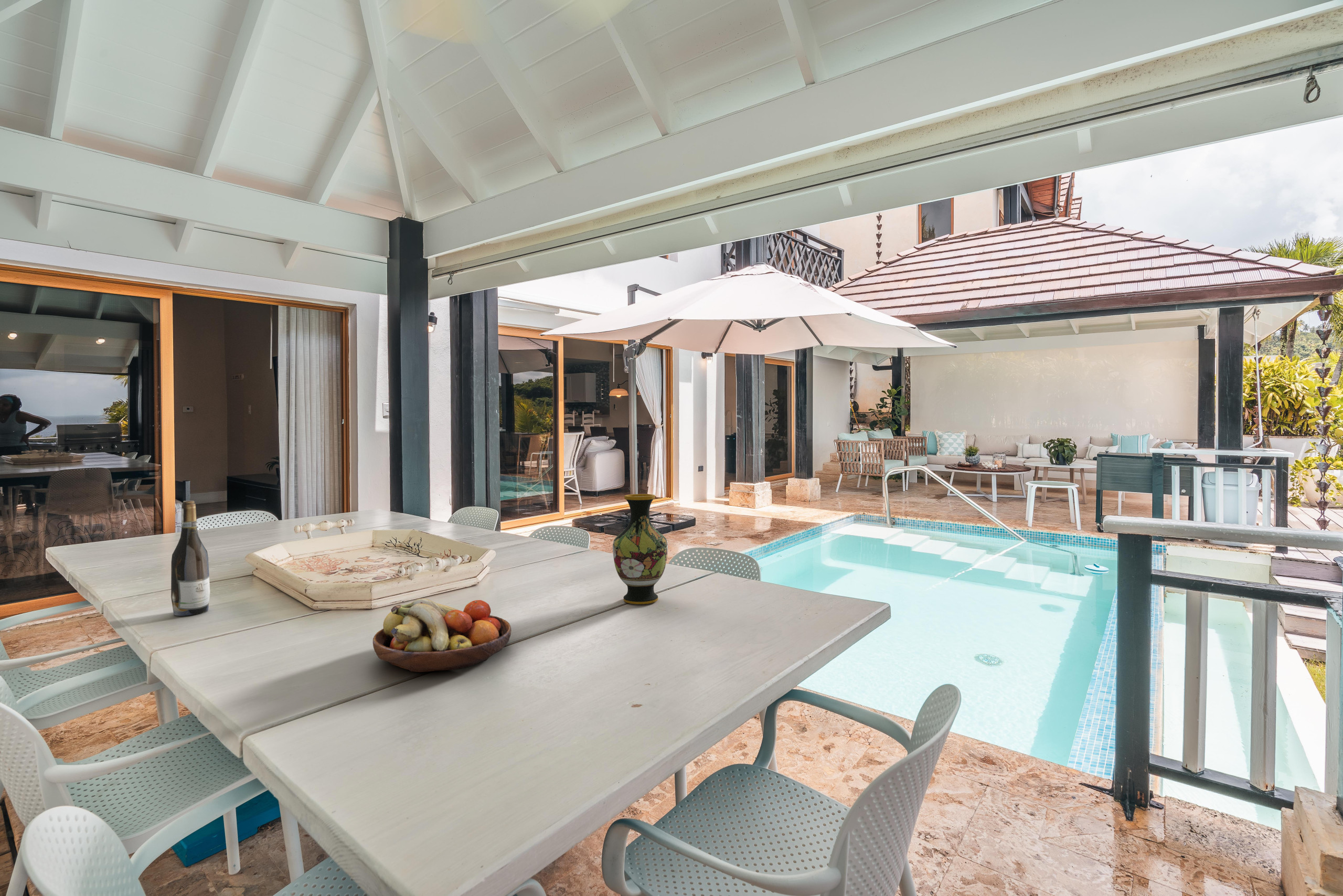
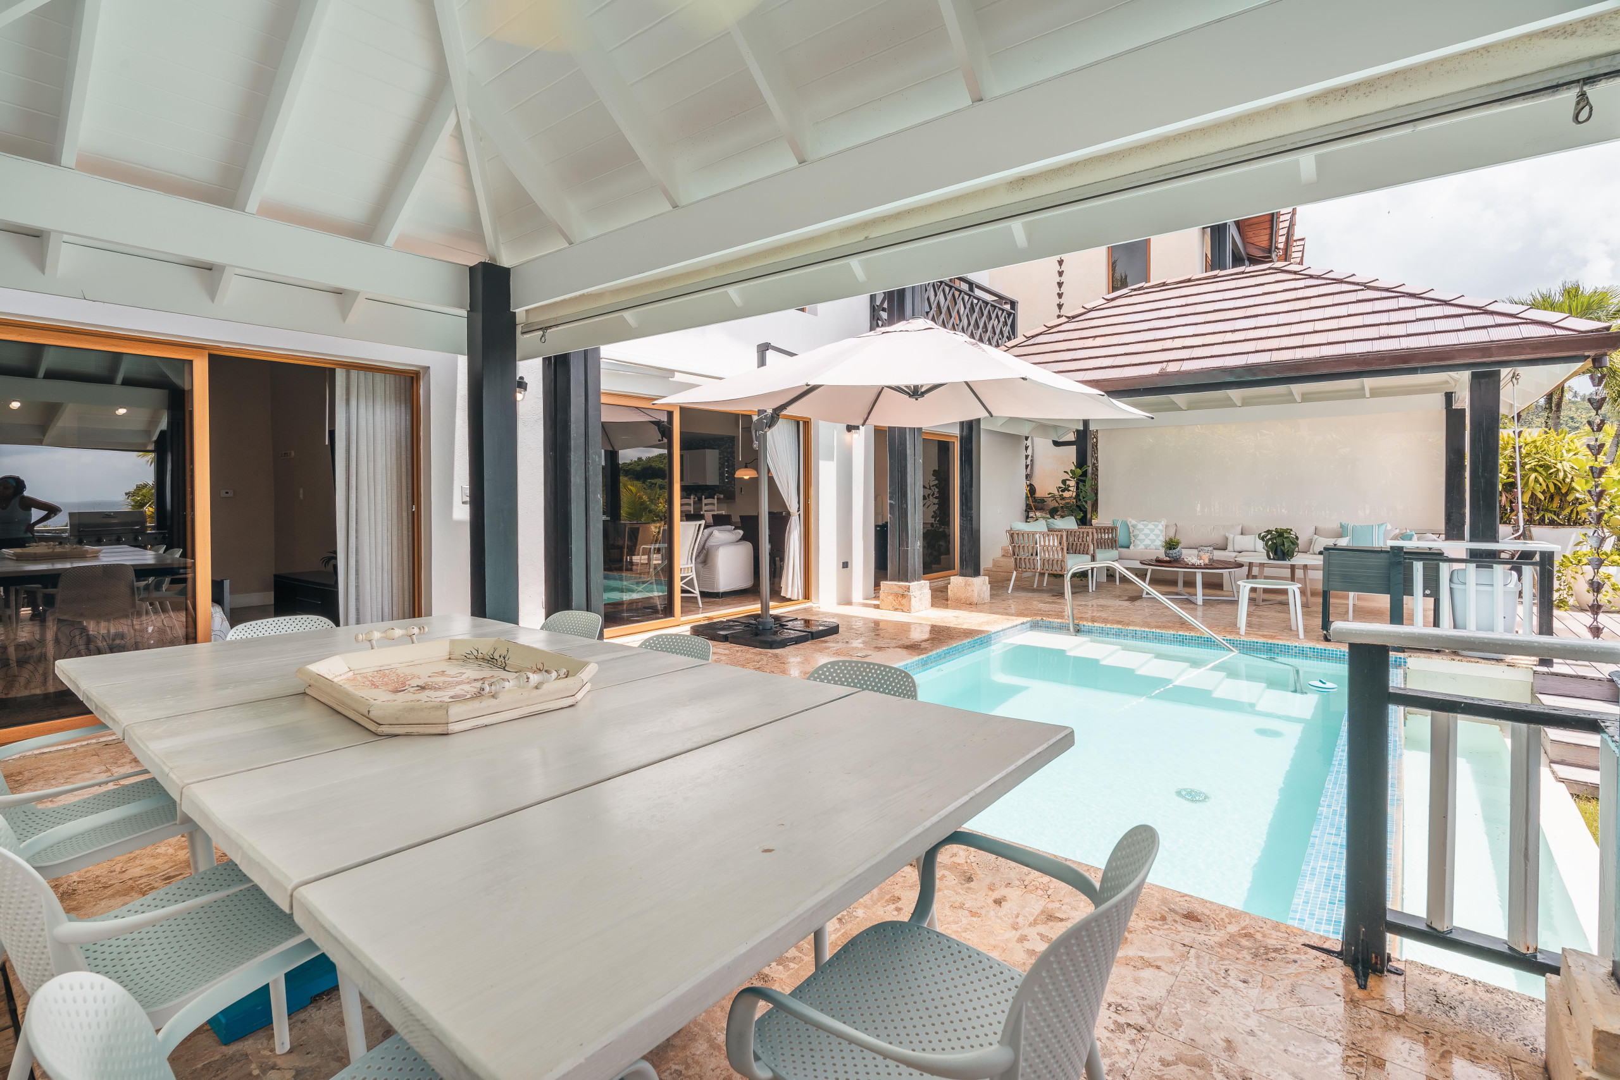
- wine bottle (190, 556)
- fruit bowl (444, 626)
- vase (640, 548)
